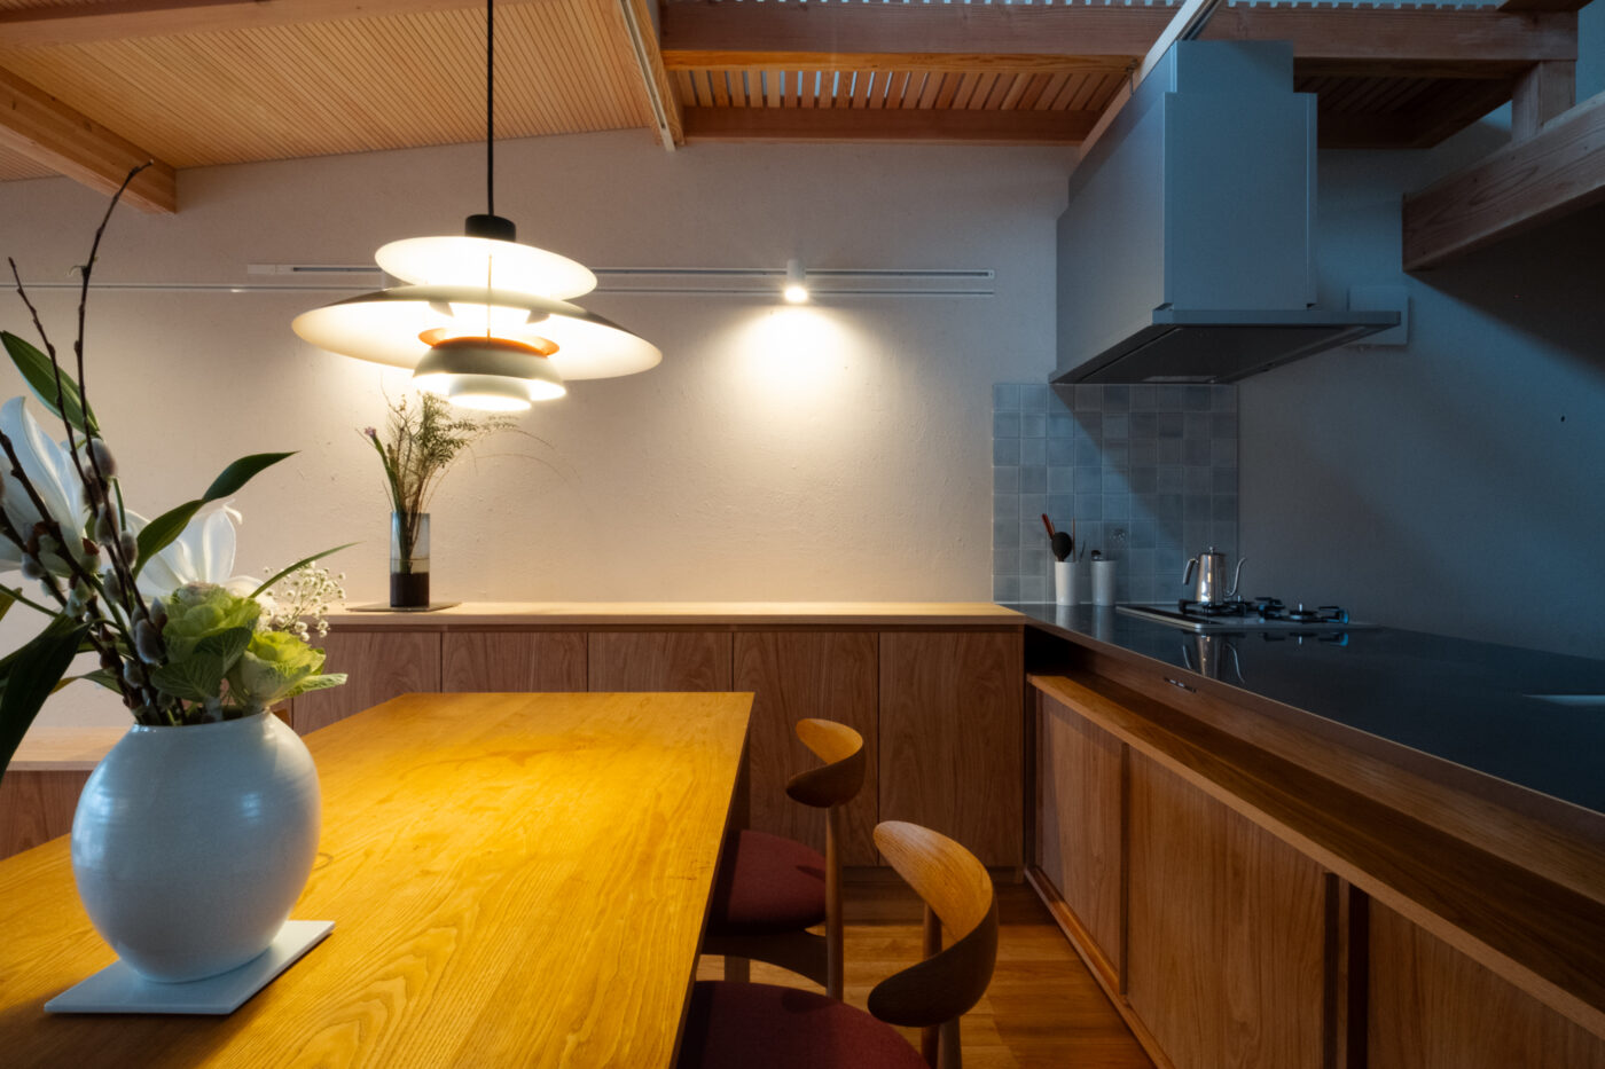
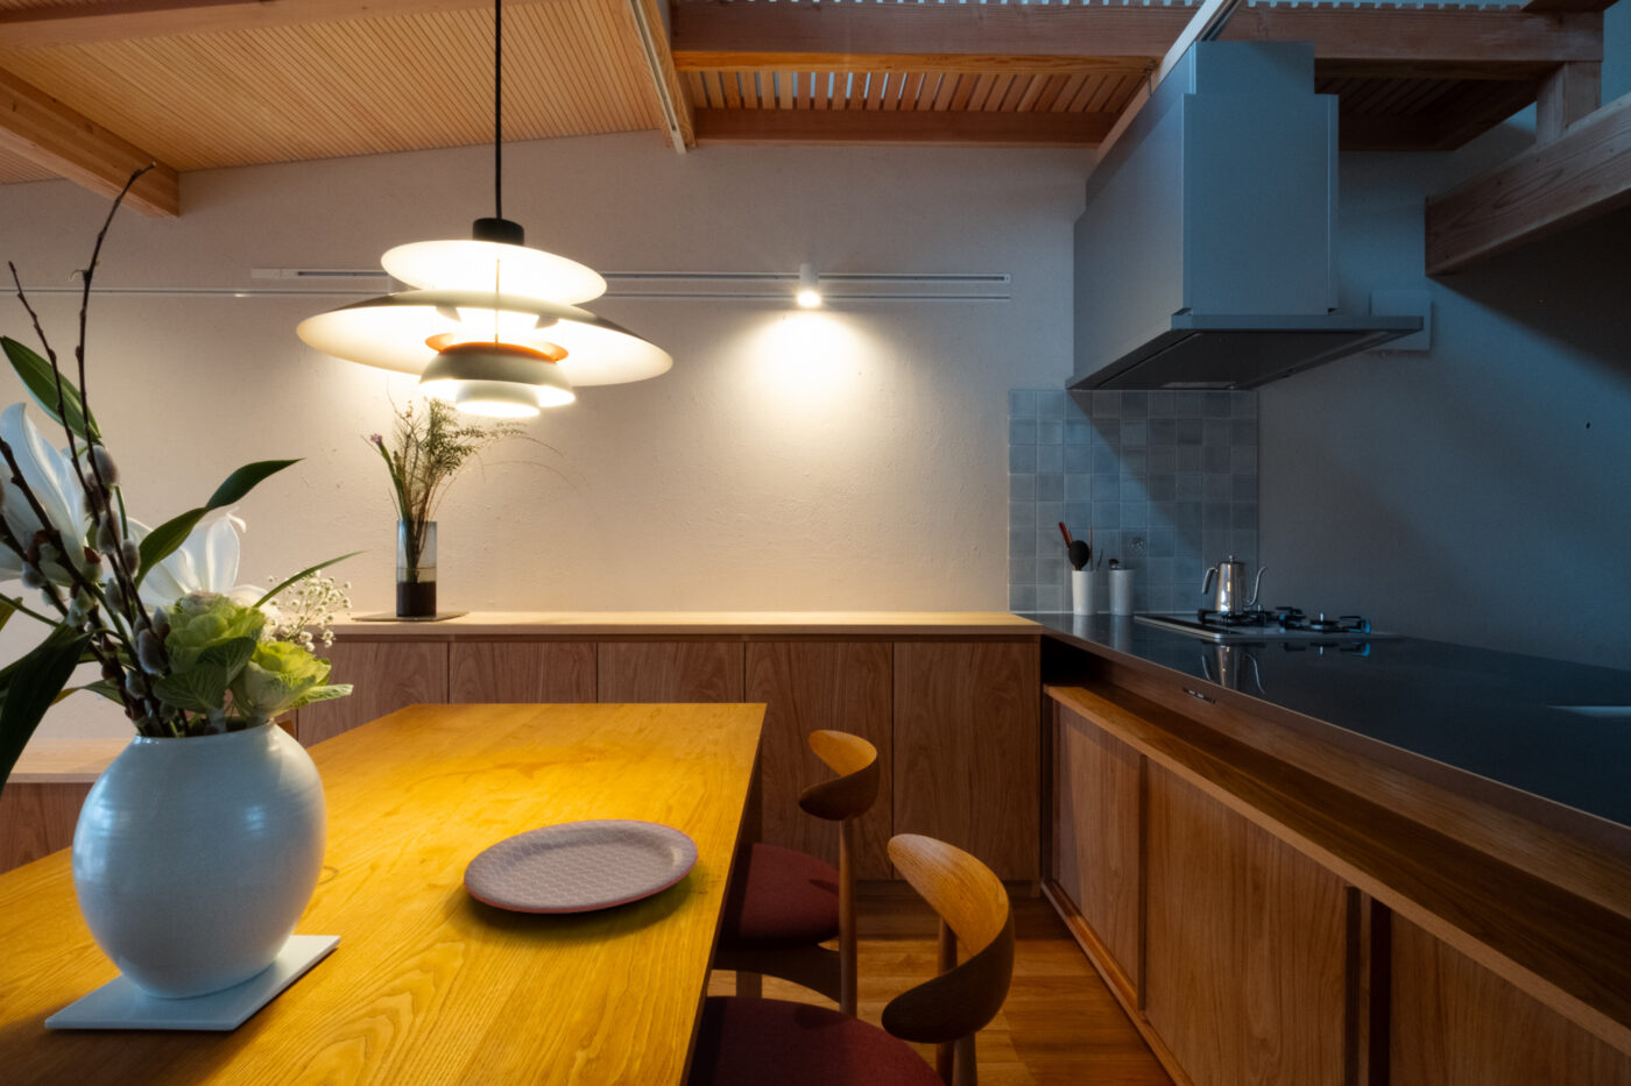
+ plate (584, 865)
